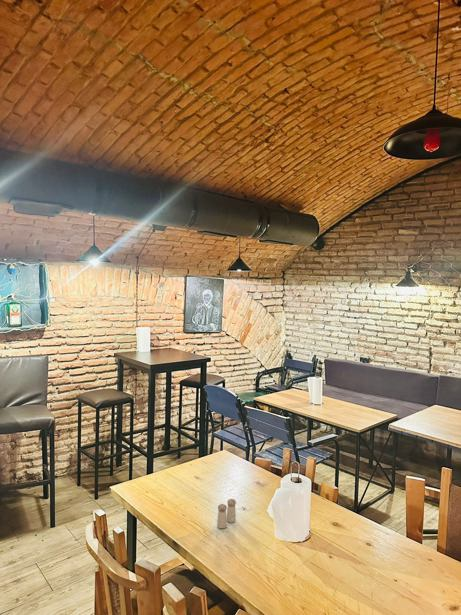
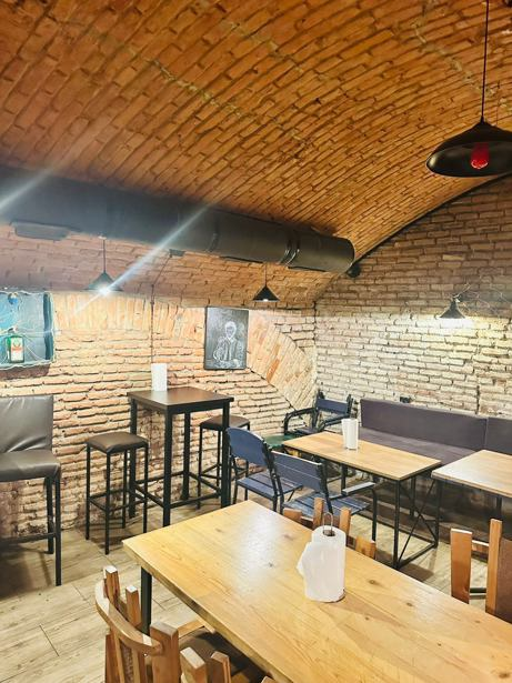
- salt and pepper shaker (227, 512)
